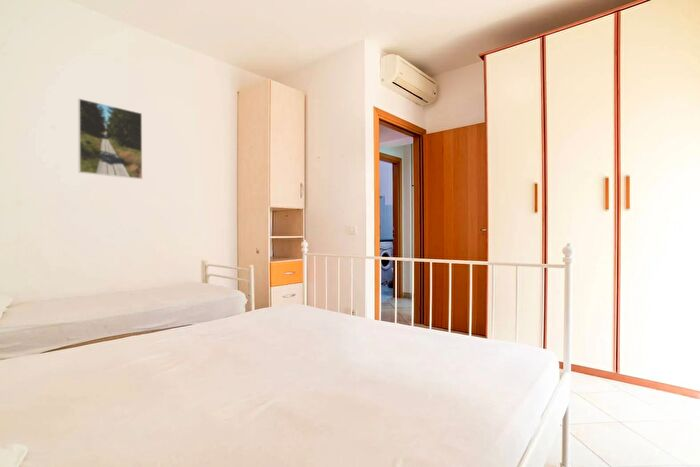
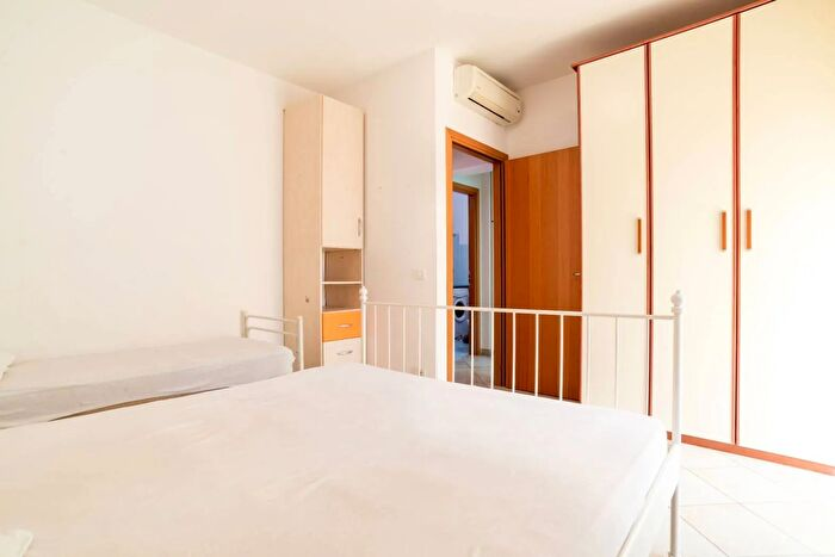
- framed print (112, 141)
